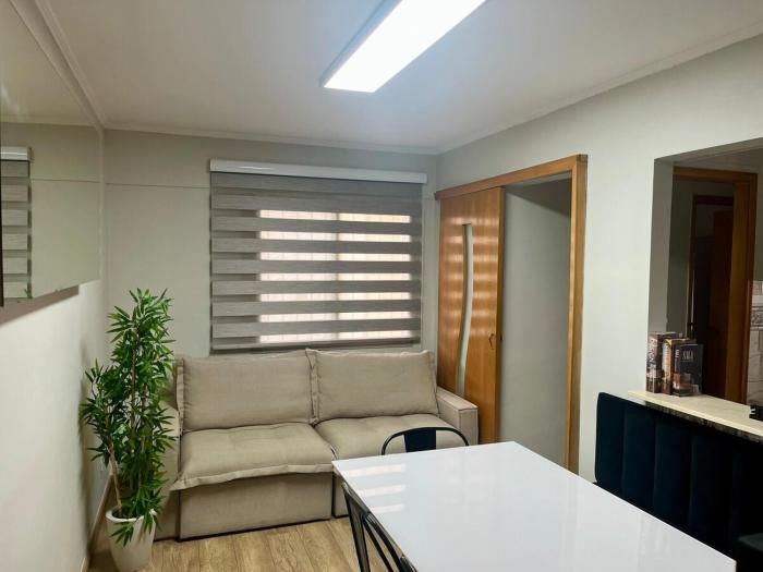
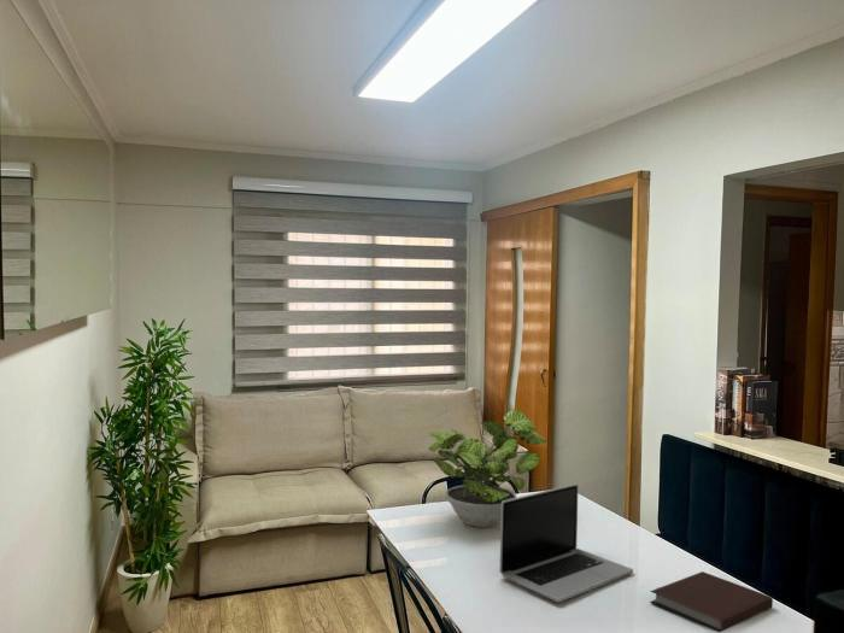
+ notebook (710, 599)
+ laptop (568, 538)
+ potted plant (487, 467)
